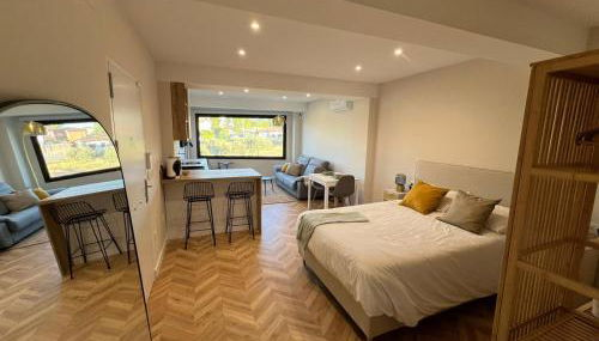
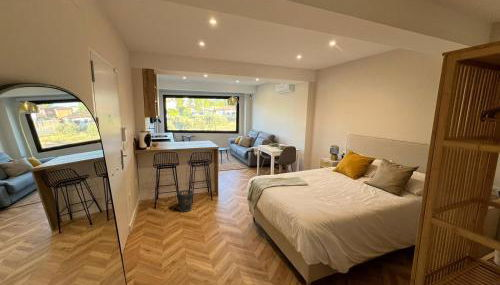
+ wastebasket (185, 201)
